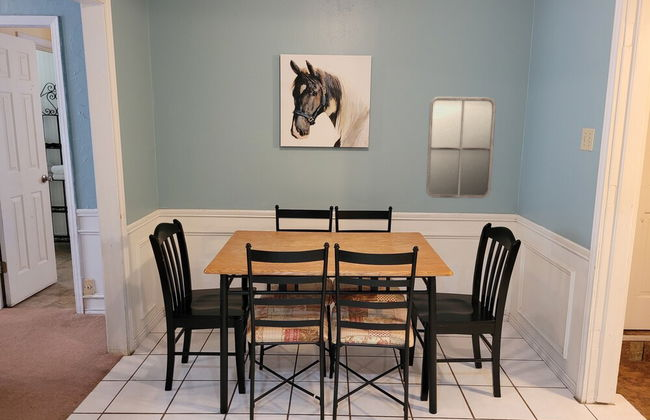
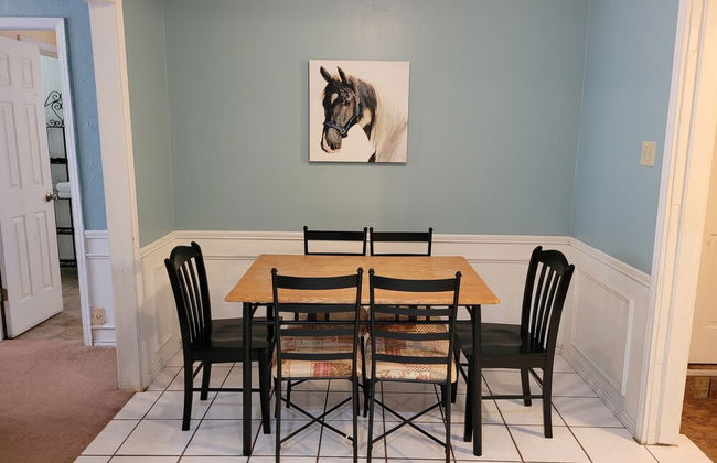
- home mirror (460, 148)
